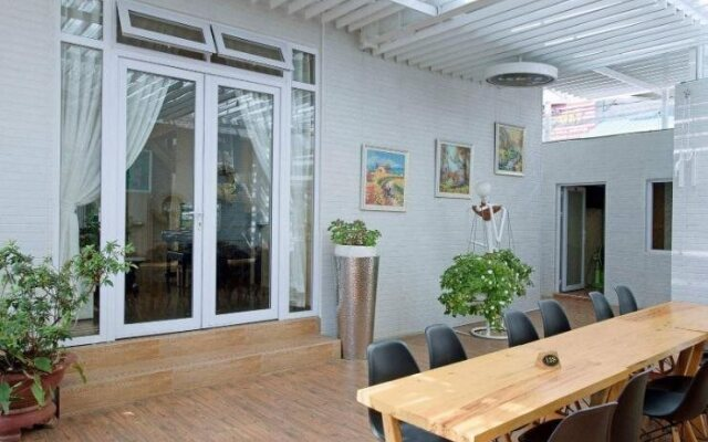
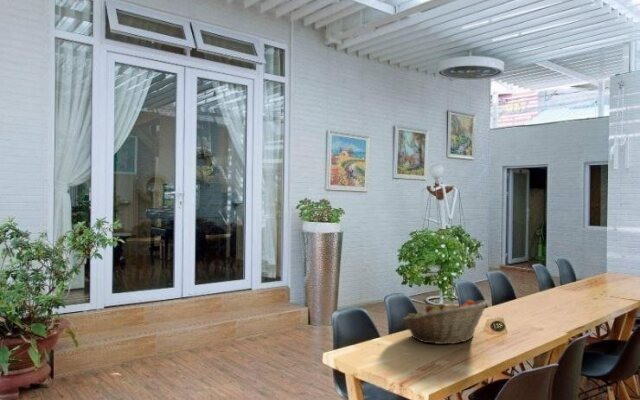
+ fruit basket (445, 317)
